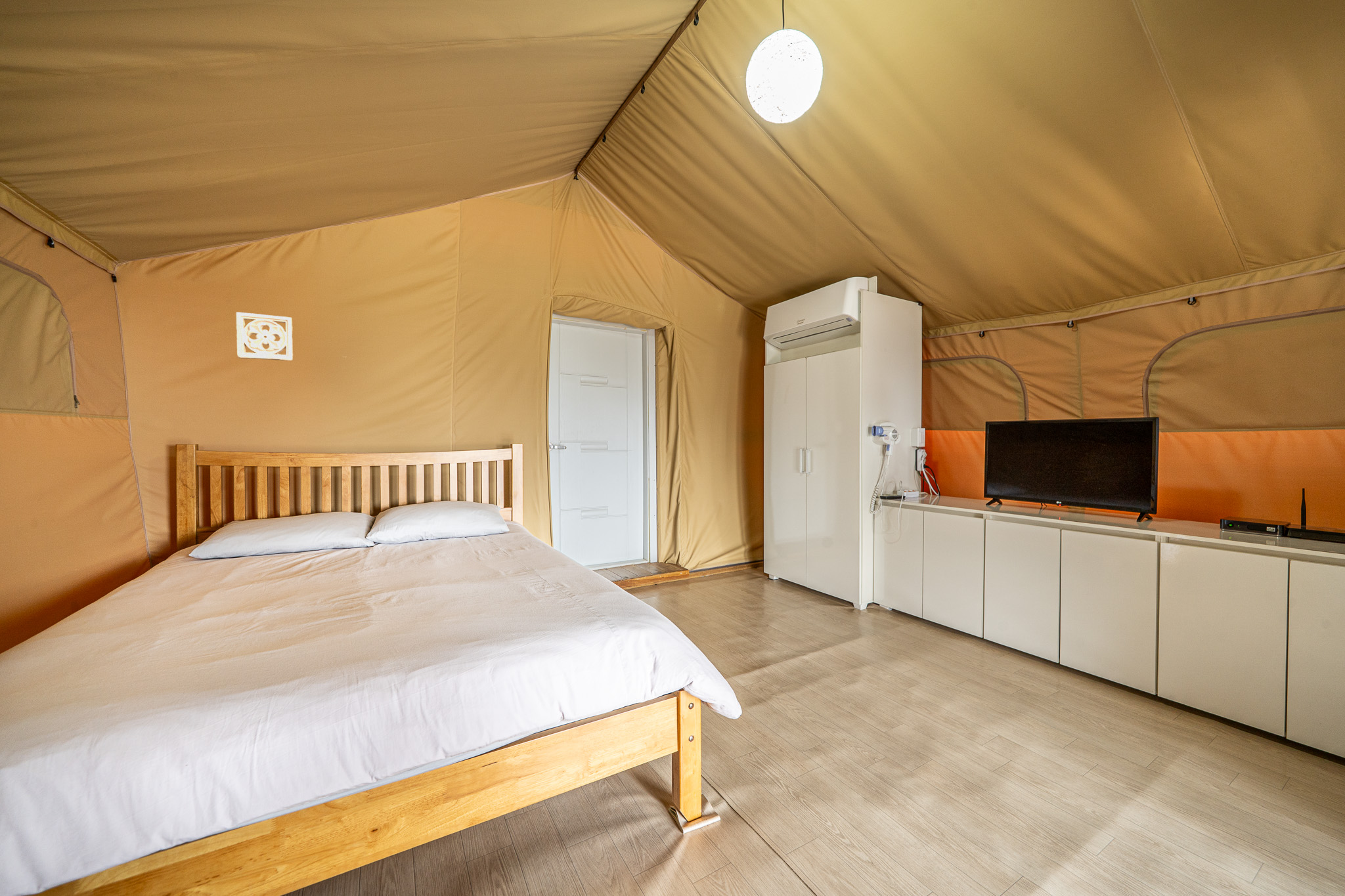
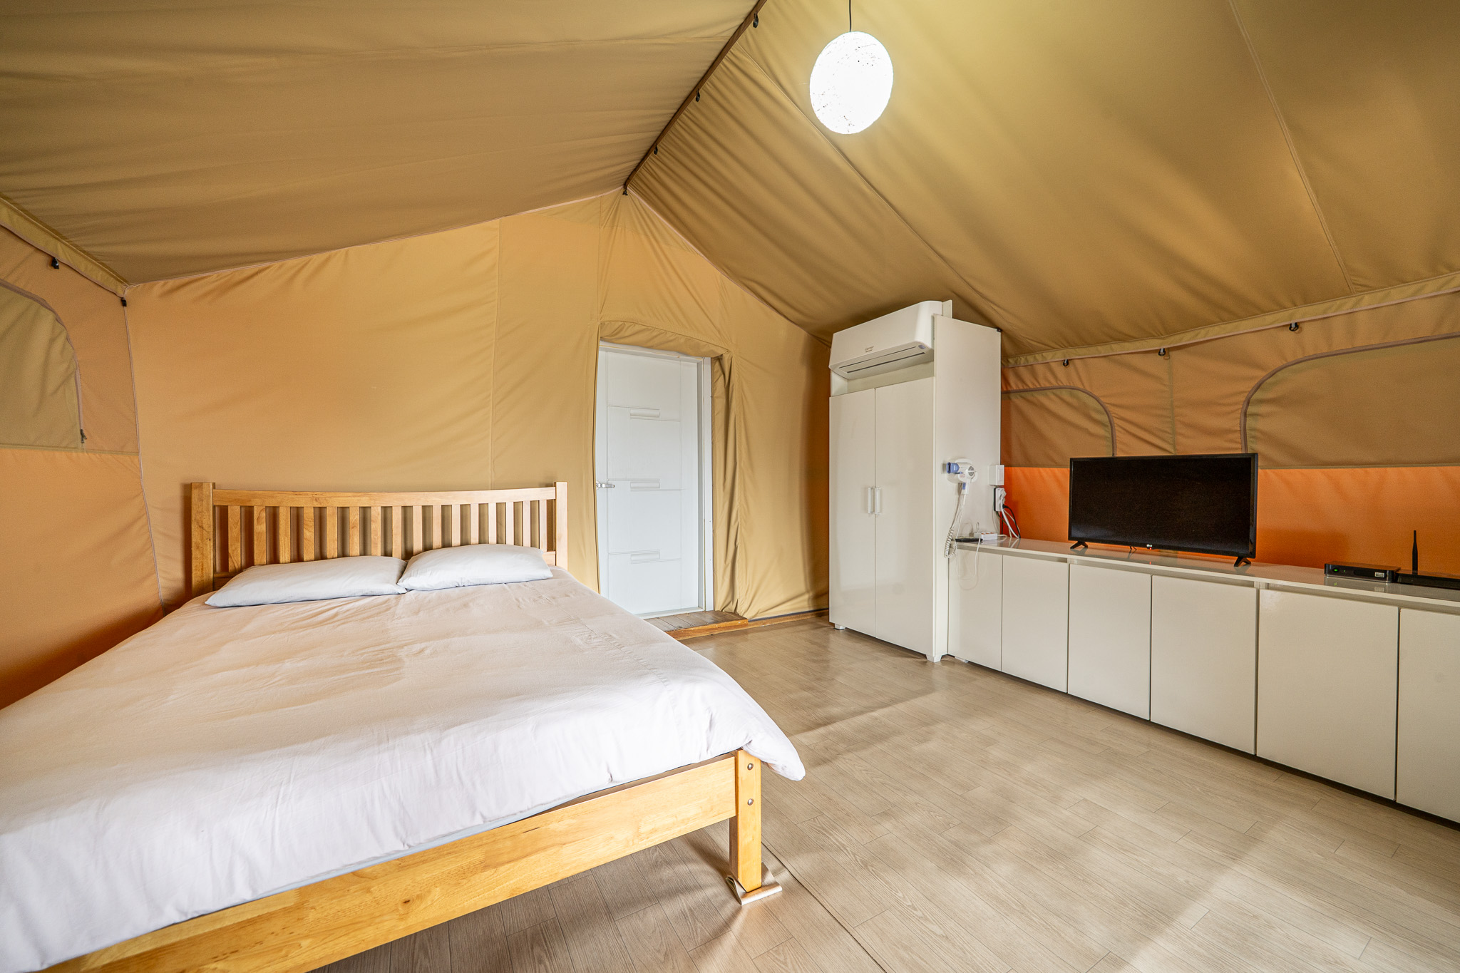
- wall ornament (265, 337)
